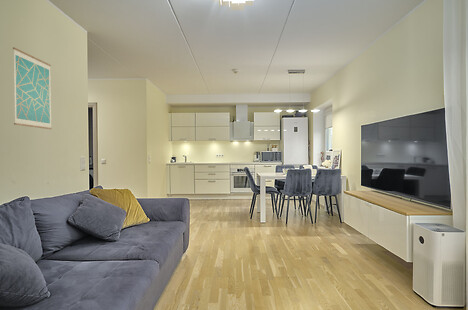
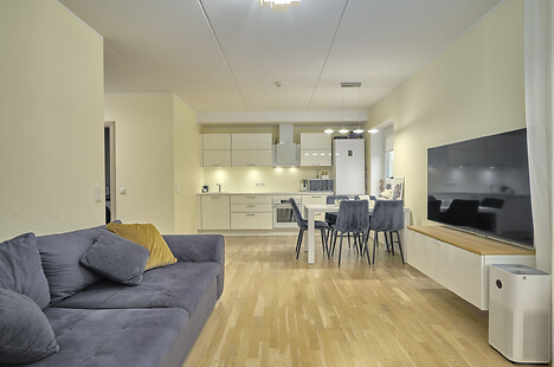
- wall art (34, 92)
